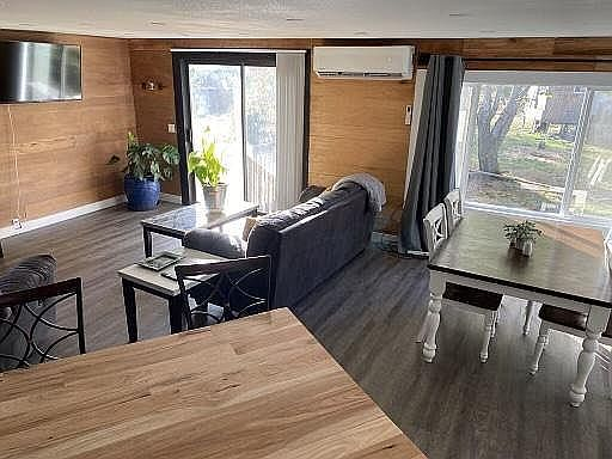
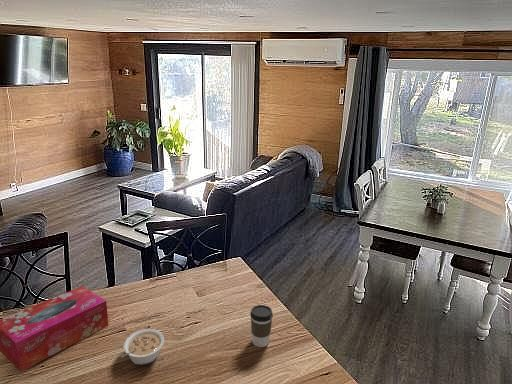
+ legume (143, 348)
+ coffee cup (261, 326)
+ tissue box (54, 324)
